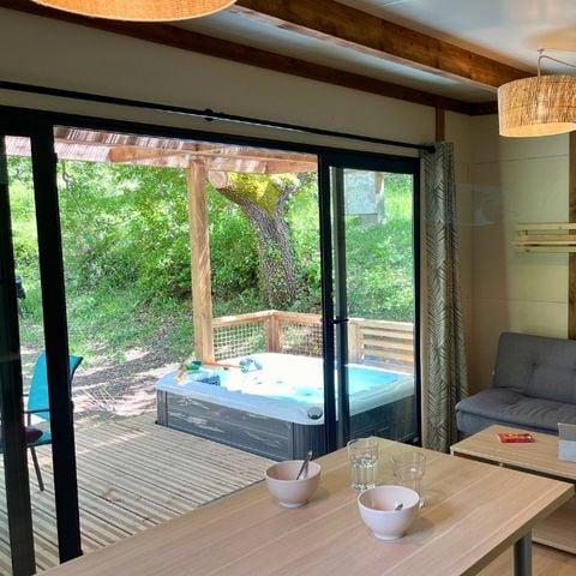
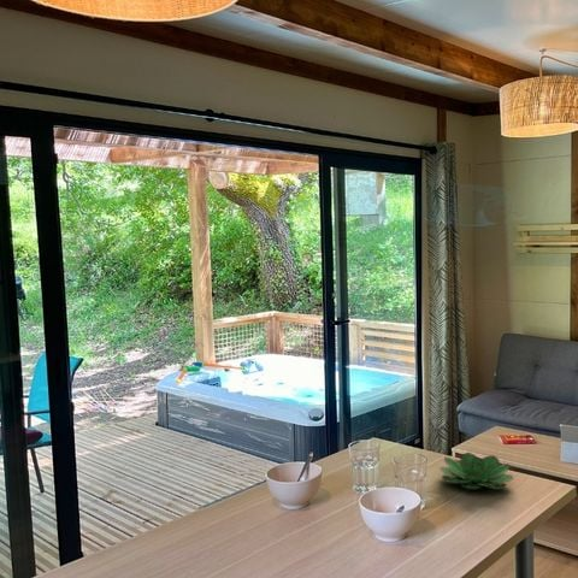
+ succulent plant (476, 471)
